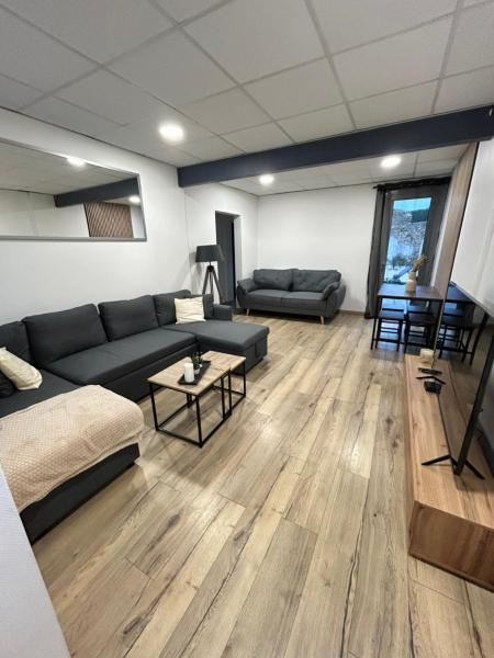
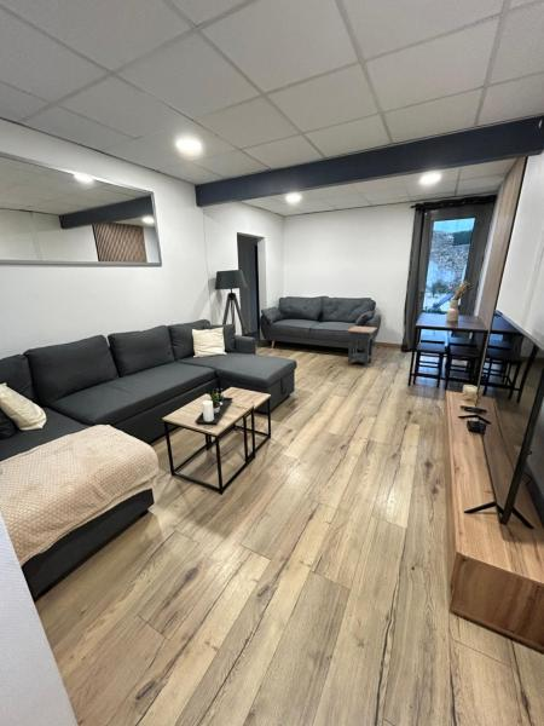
+ side table (357, 344)
